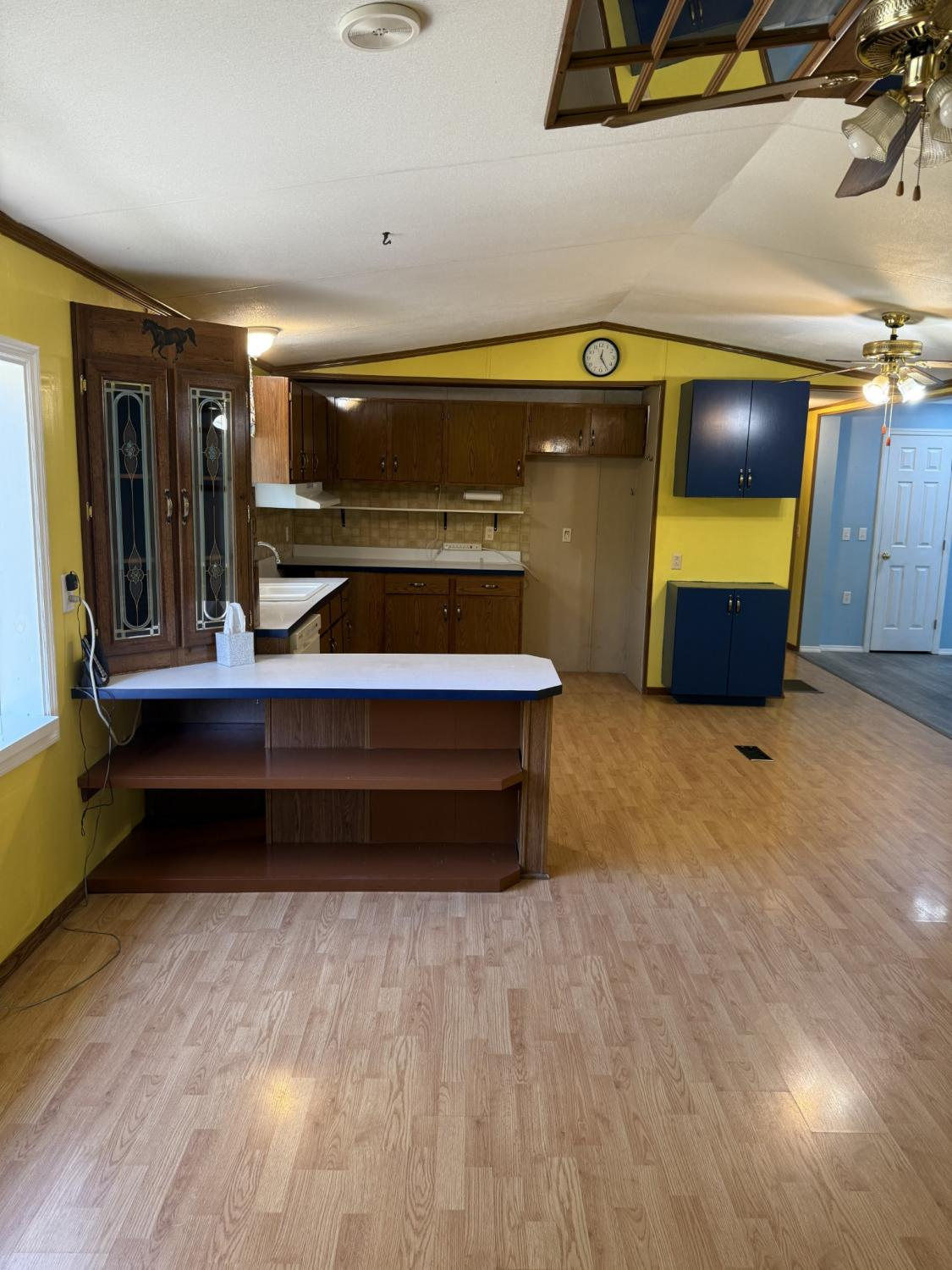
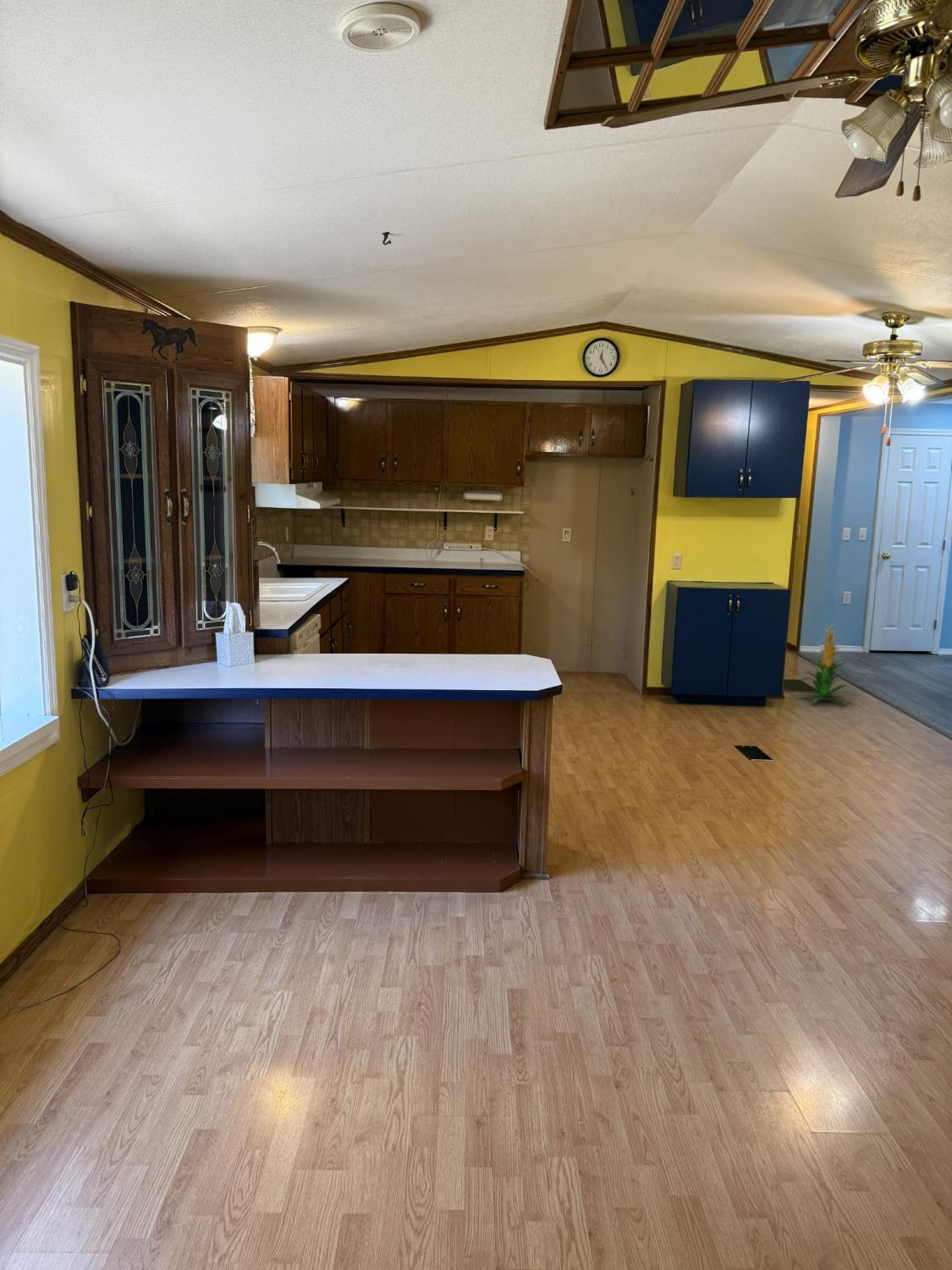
+ indoor plant (828, 662)
